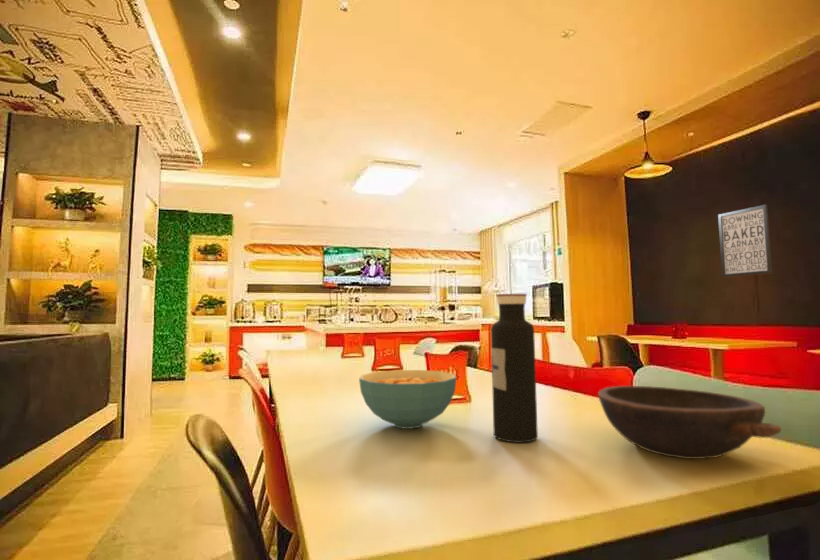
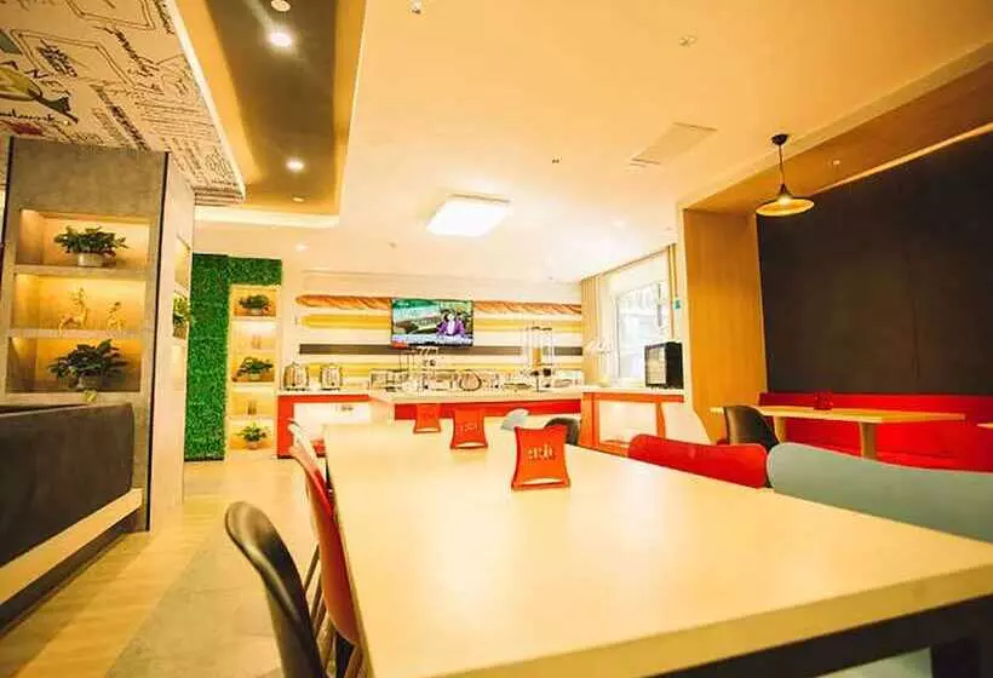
- wall art (743, 242)
- bowl (674, 421)
- water bottle (513, 364)
- cereal bowl (408, 400)
